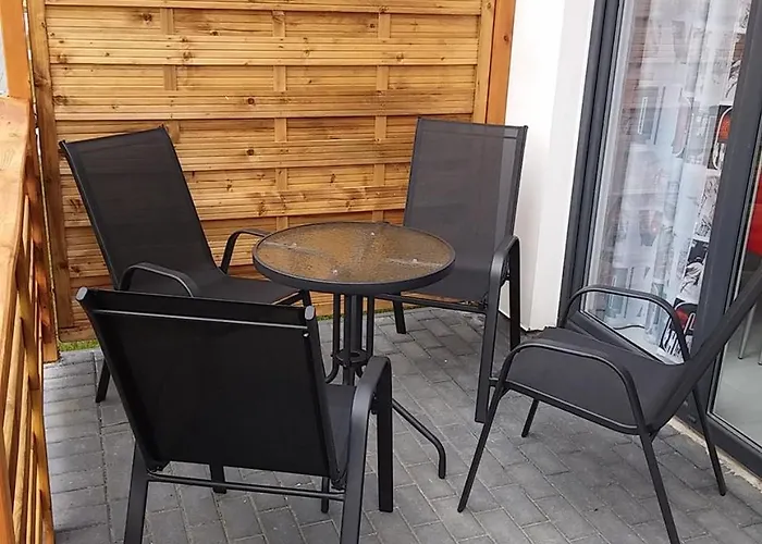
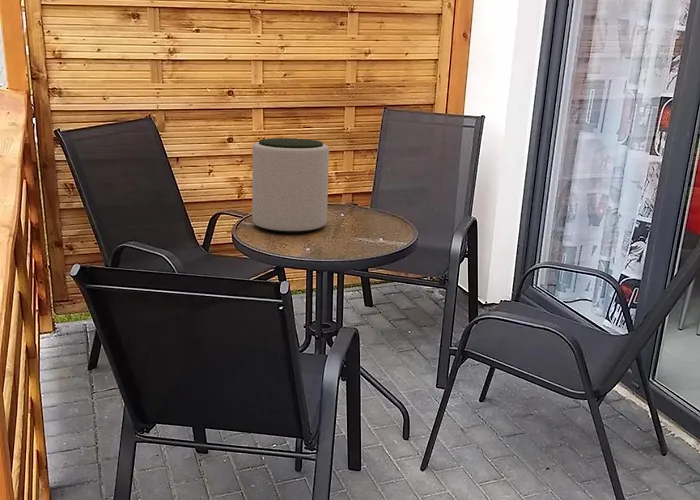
+ plant pot (290, 184)
